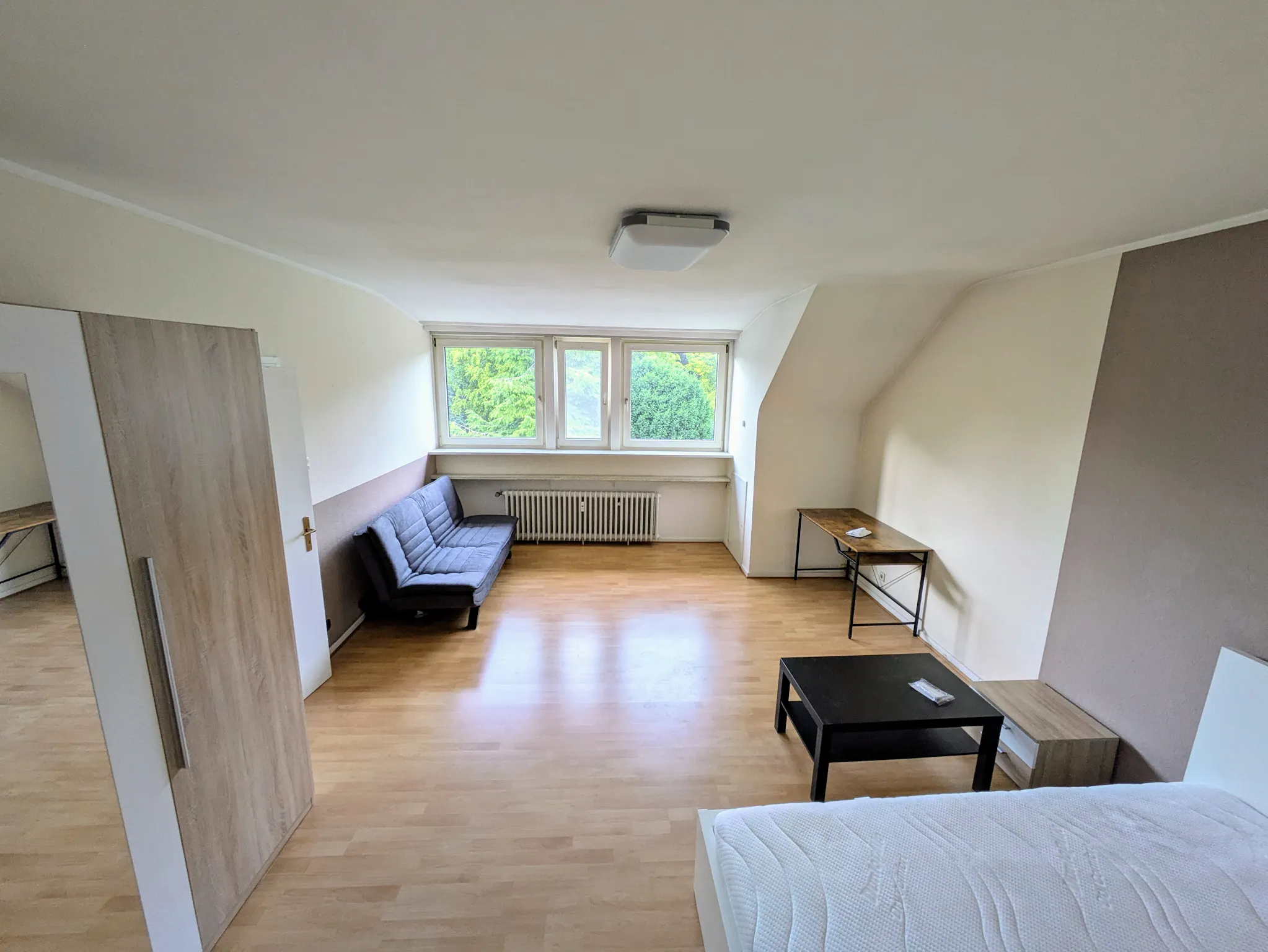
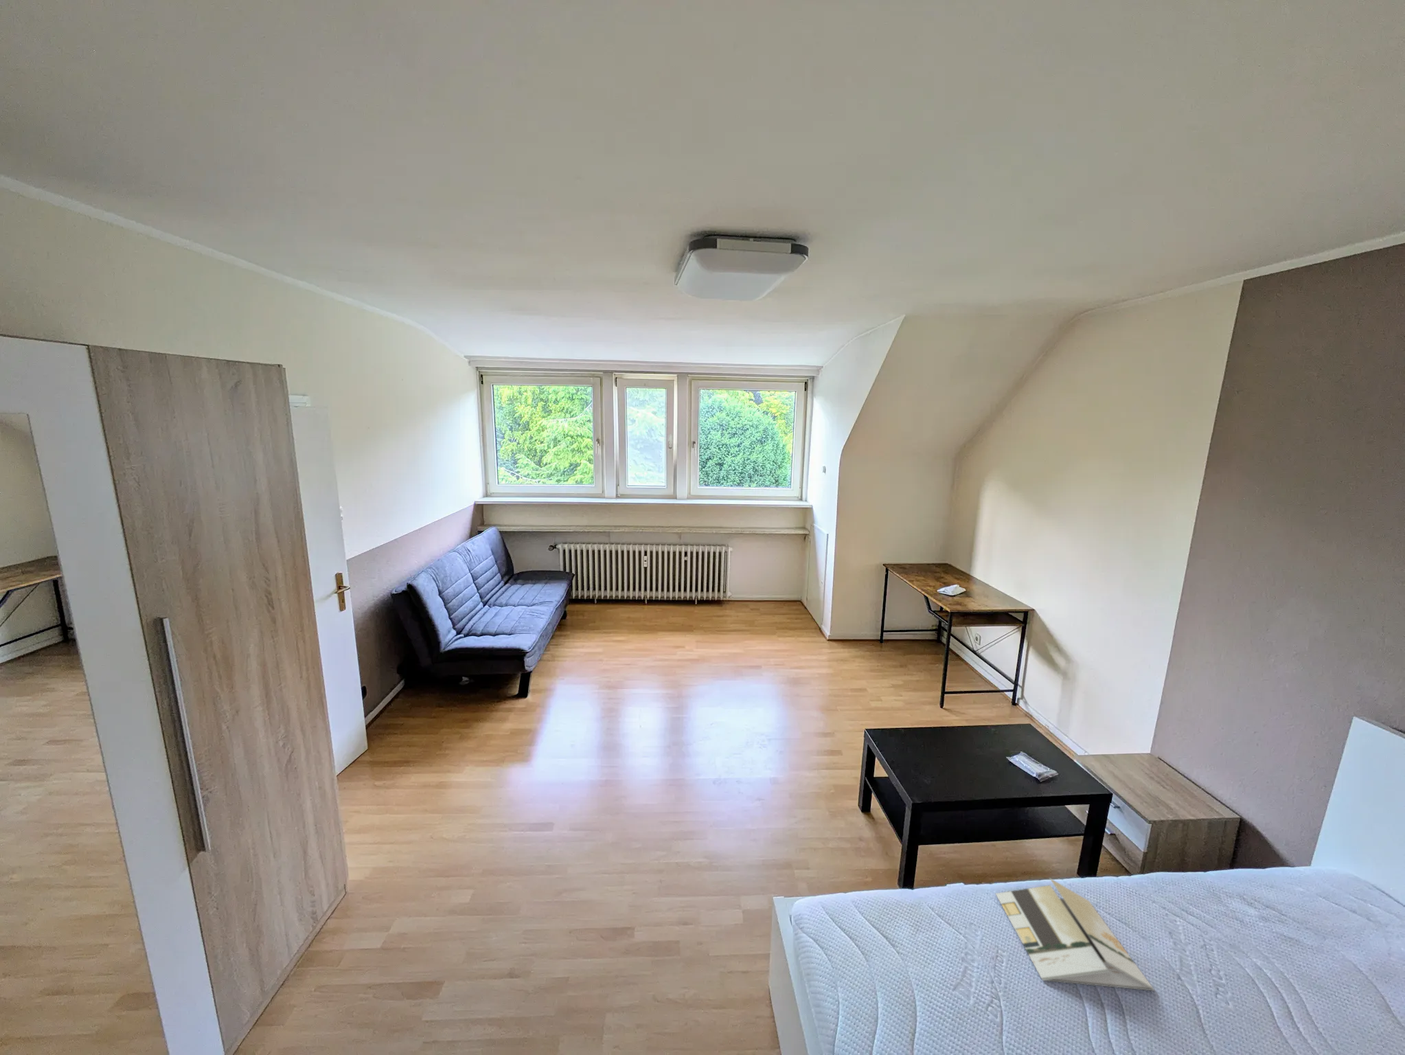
+ brochure (1069, 926)
